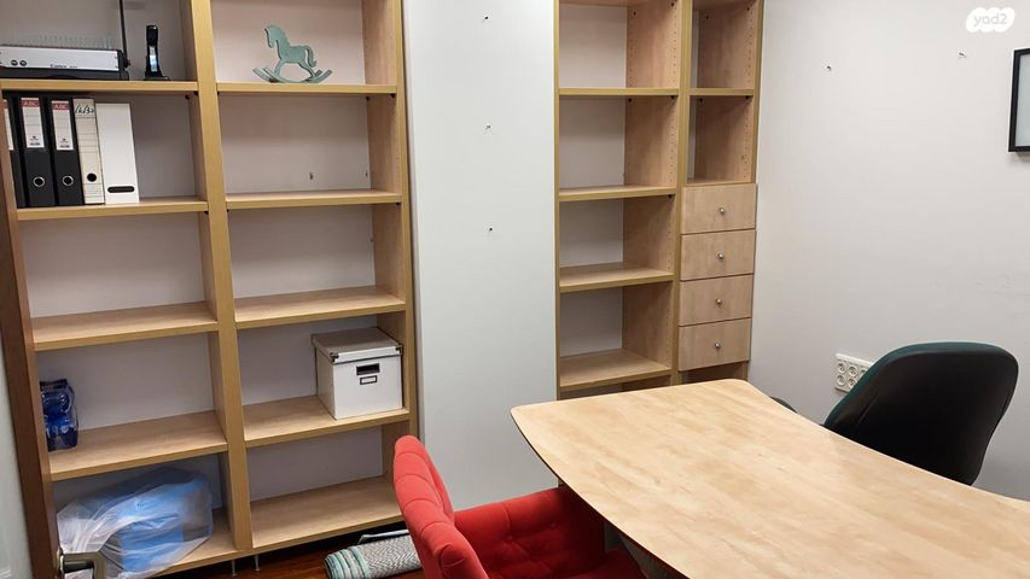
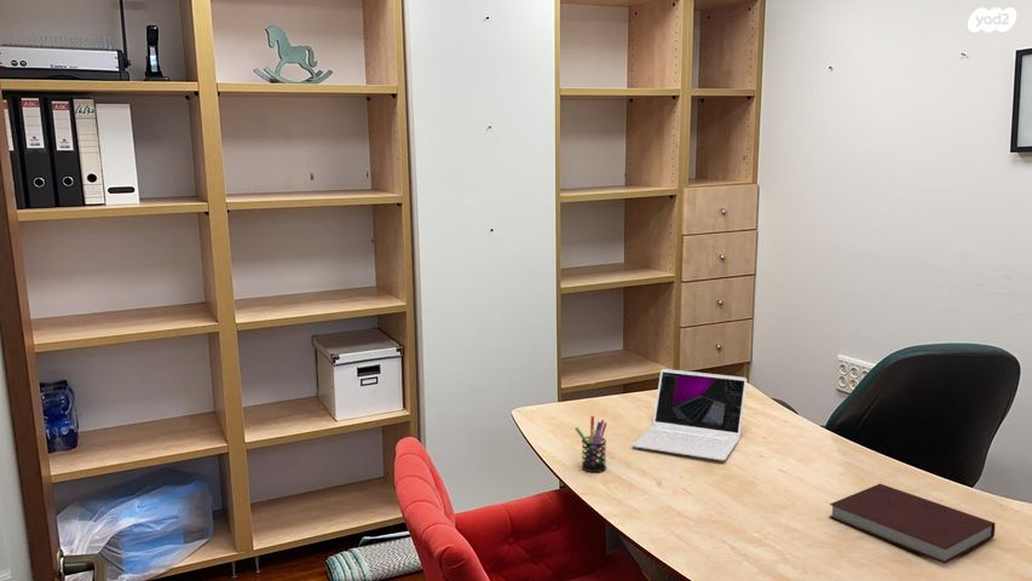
+ pen holder (590, 443)
+ laptop (690, 408)
+ notebook (909, 519)
